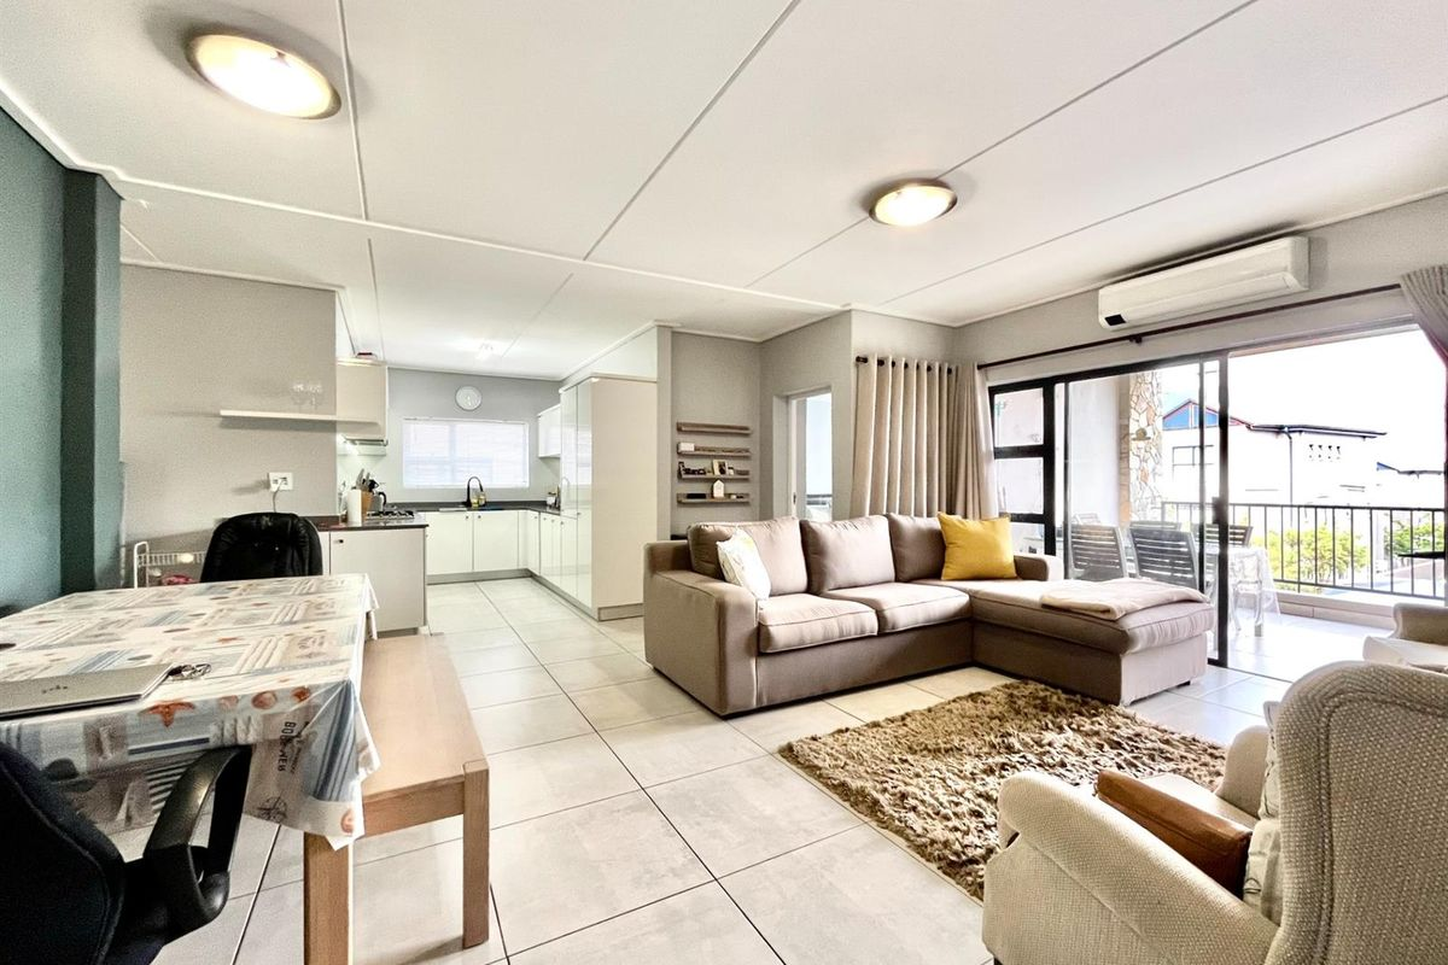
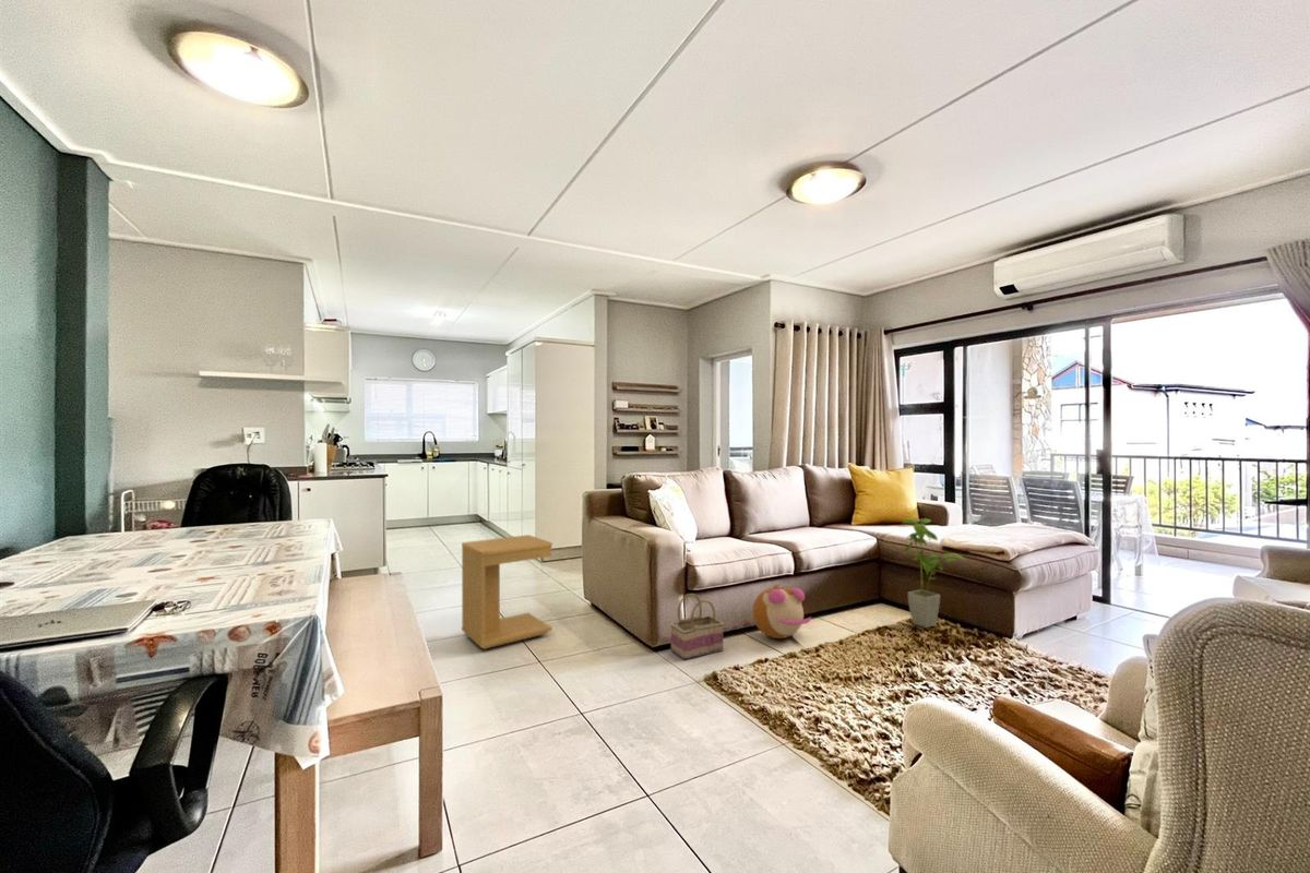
+ house plant (927, 573)
+ plush toy (778, 611)
+ basket (696, 623)
+ side table (499, 588)
